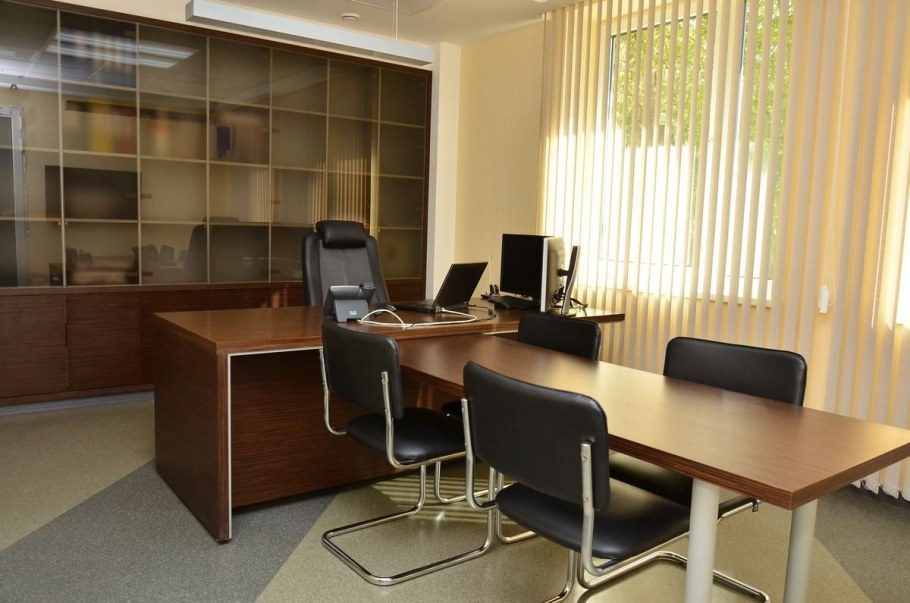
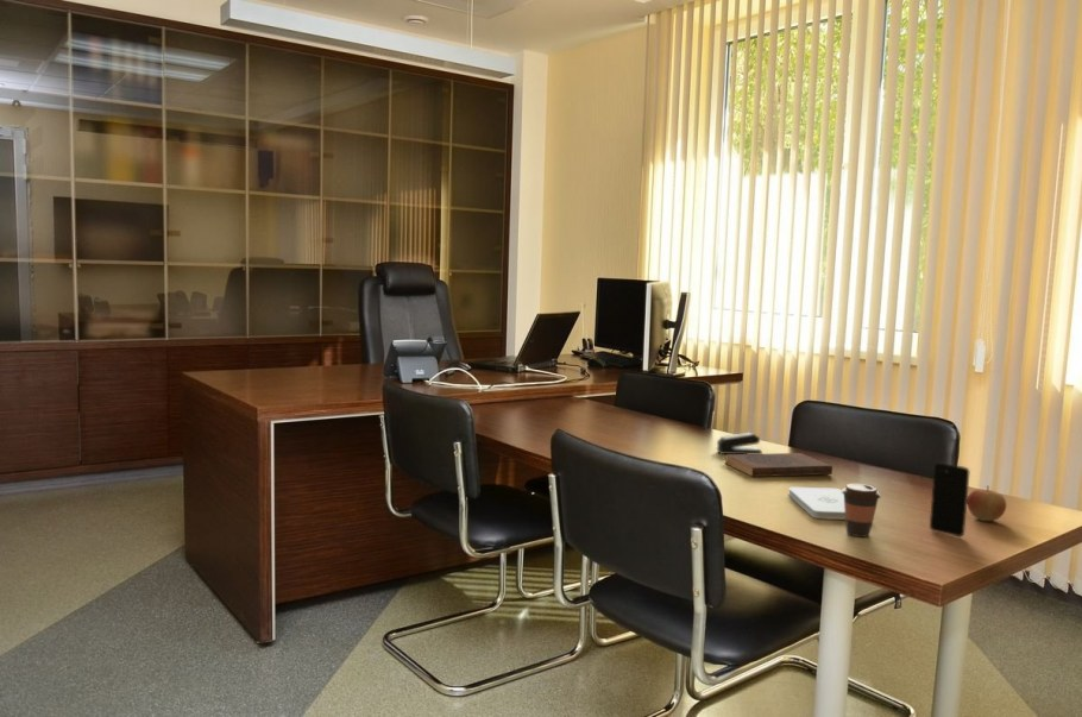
+ notepad (826, 502)
+ book (776, 464)
+ smartphone (949, 499)
+ apple (986, 502)
+ coffee cup (860, 510)
+ stapler (738, 442)
